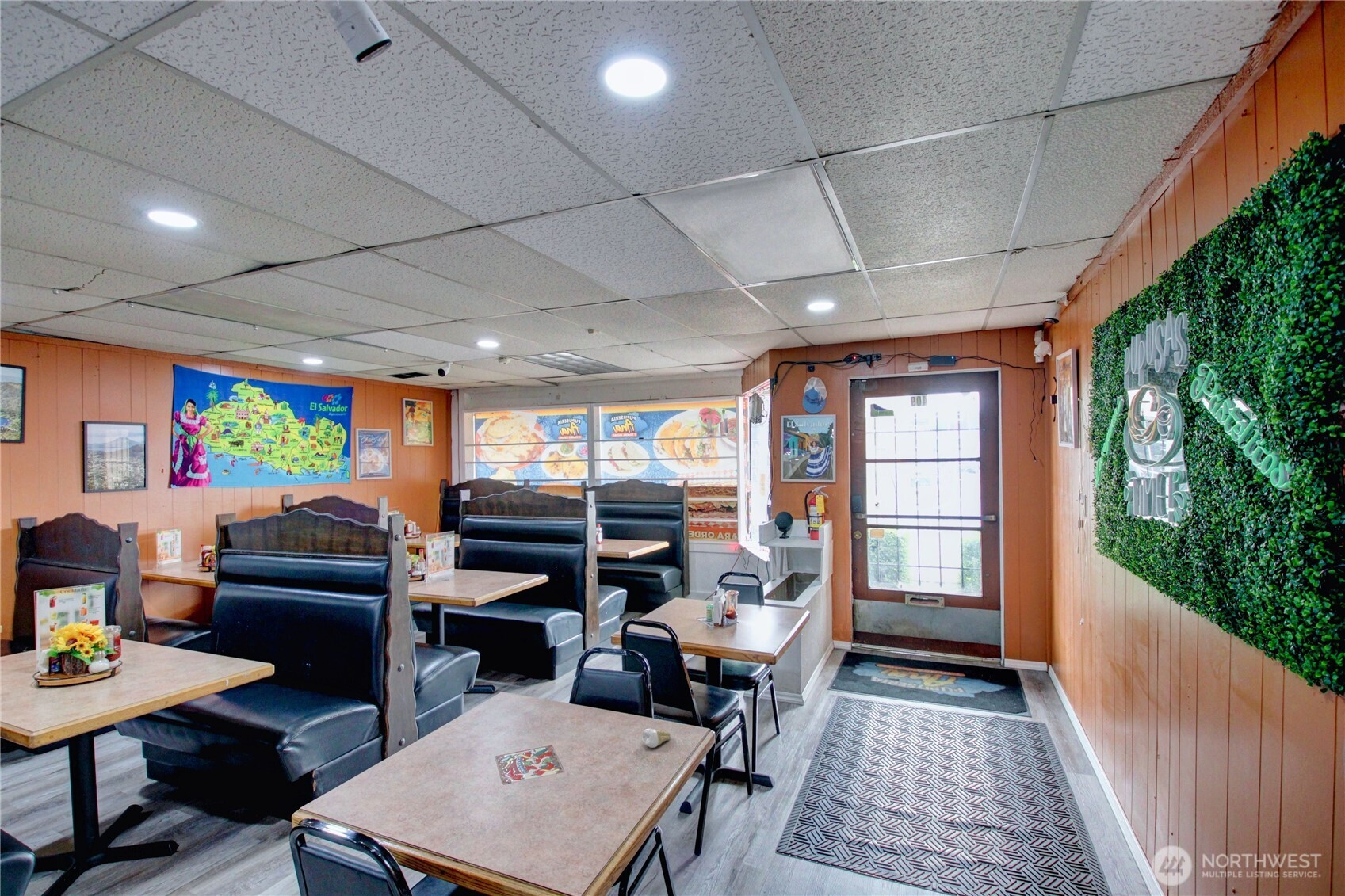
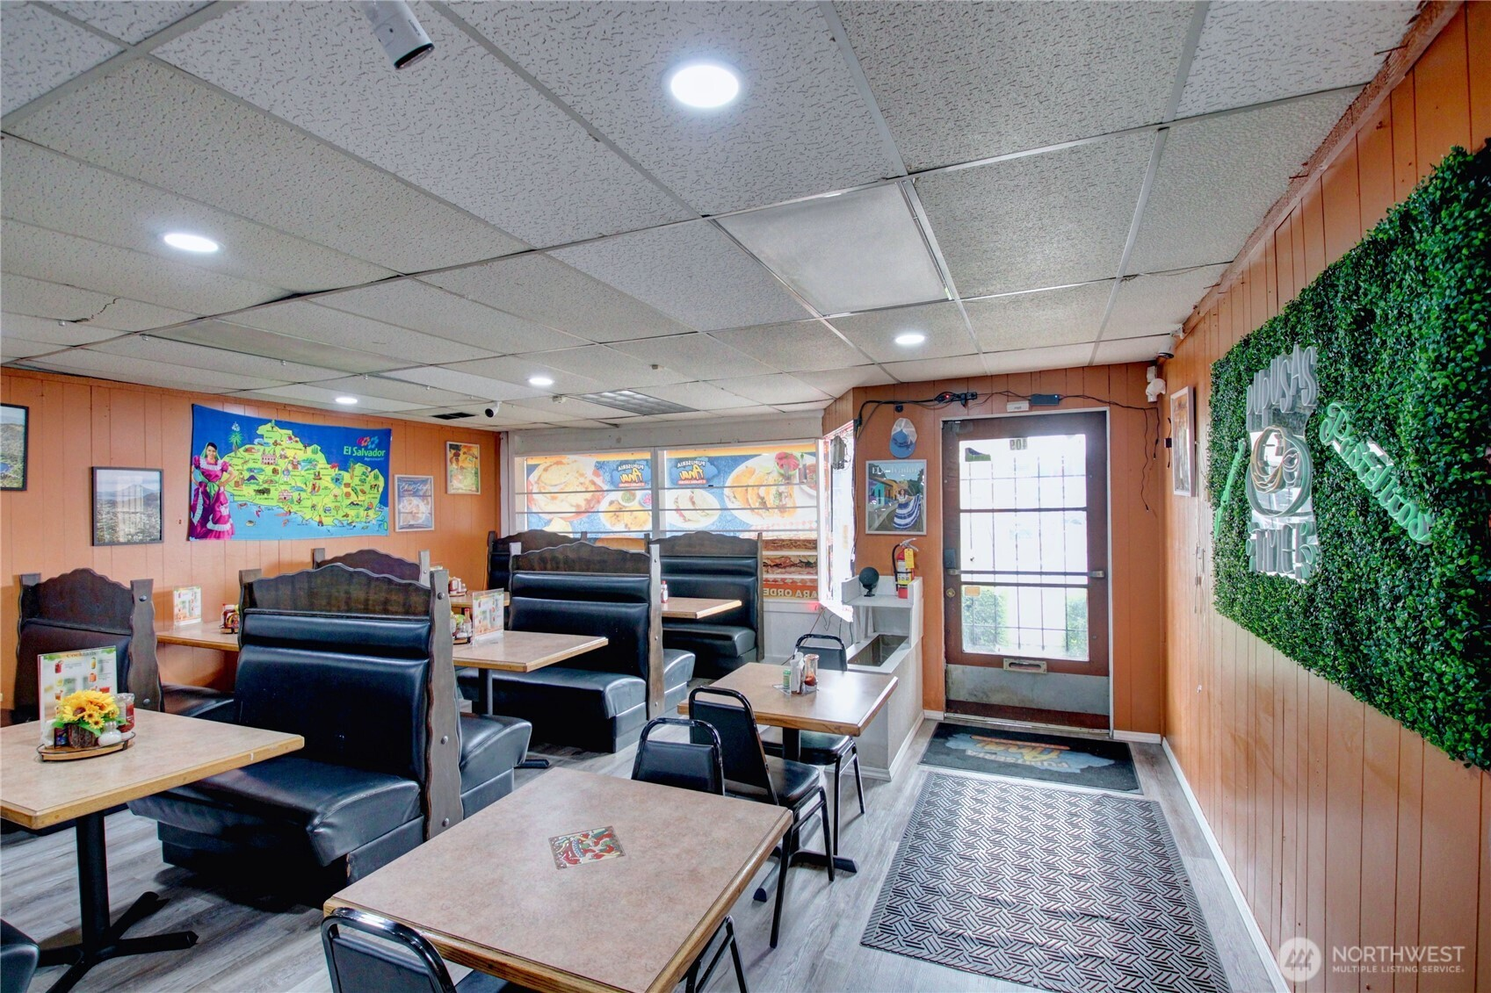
- tooth (657, 734)
